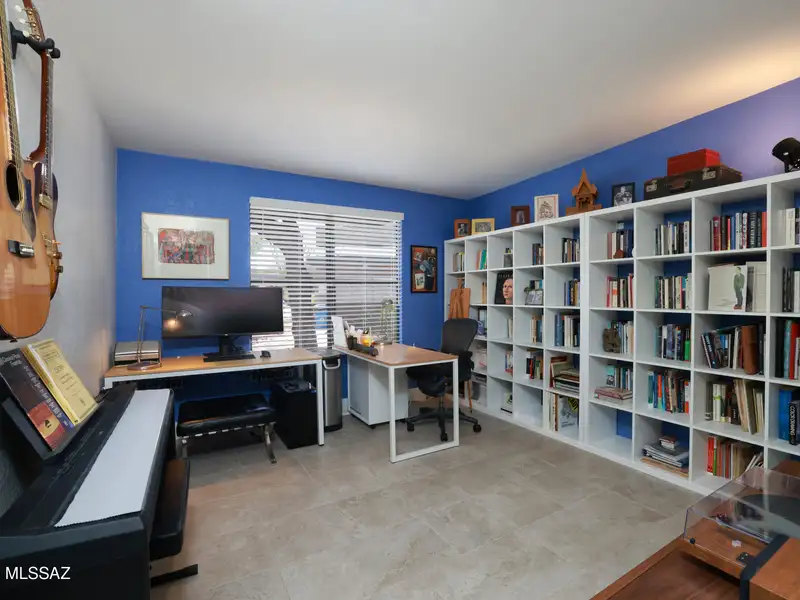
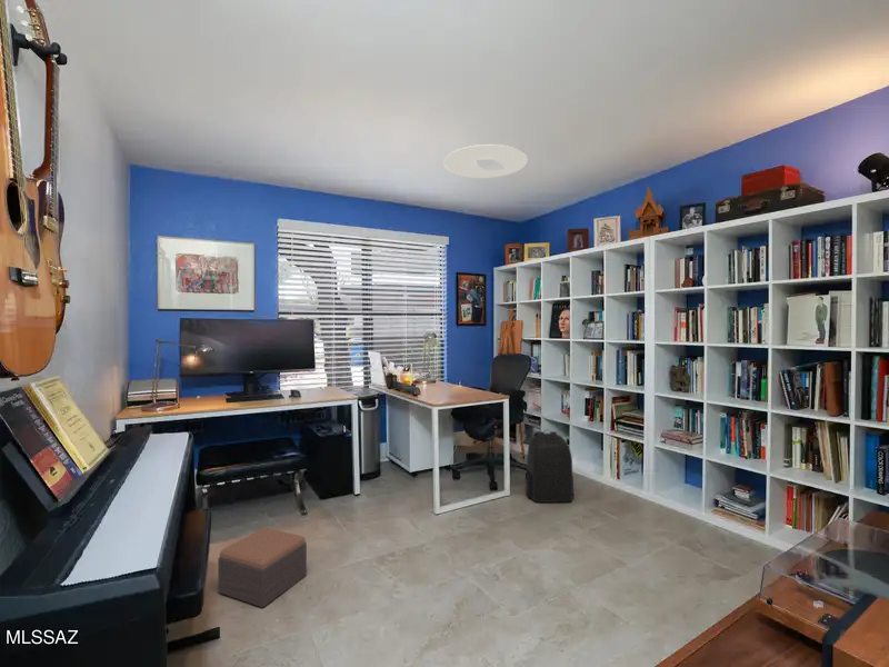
+ footstool (263, 561)
+ backpack (548, 462)
+ ceiling light (485, 158)
